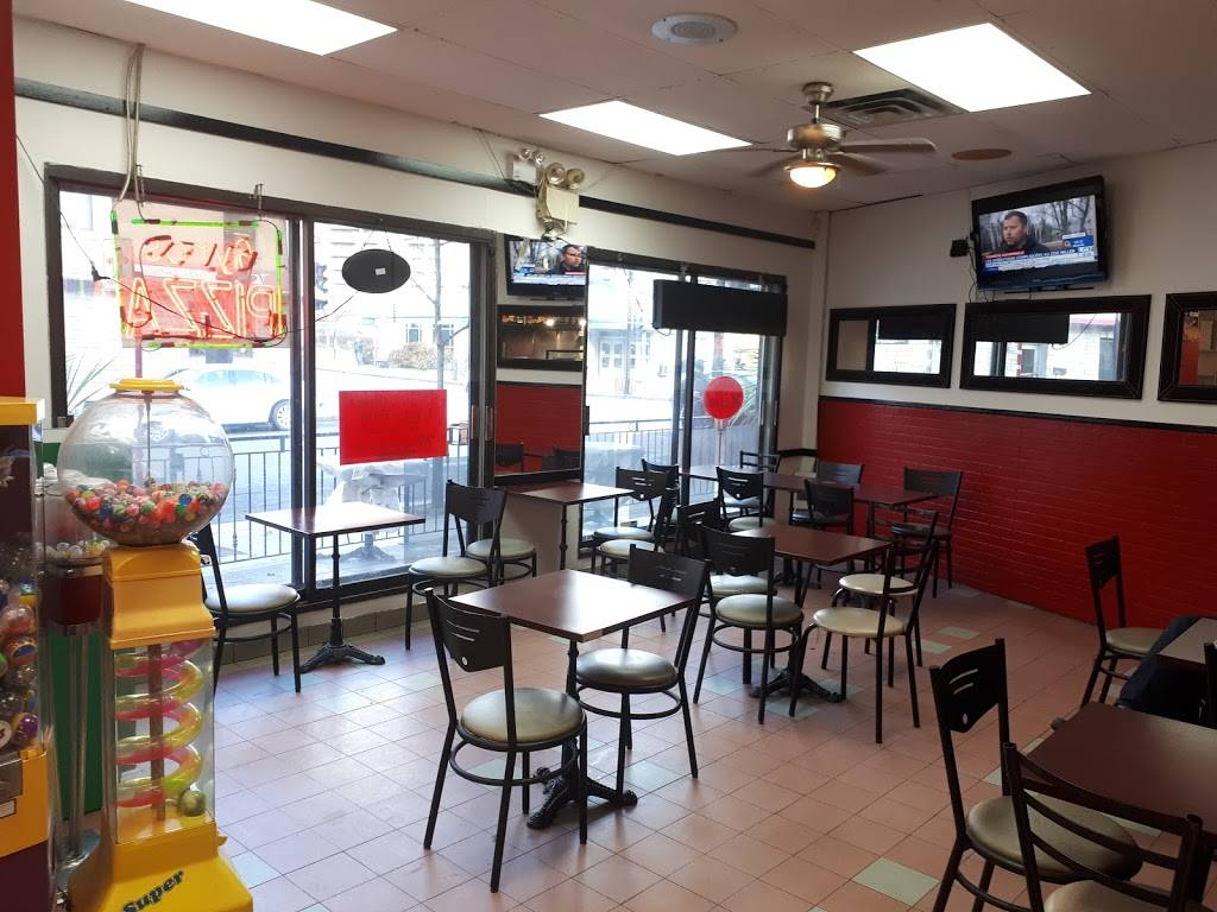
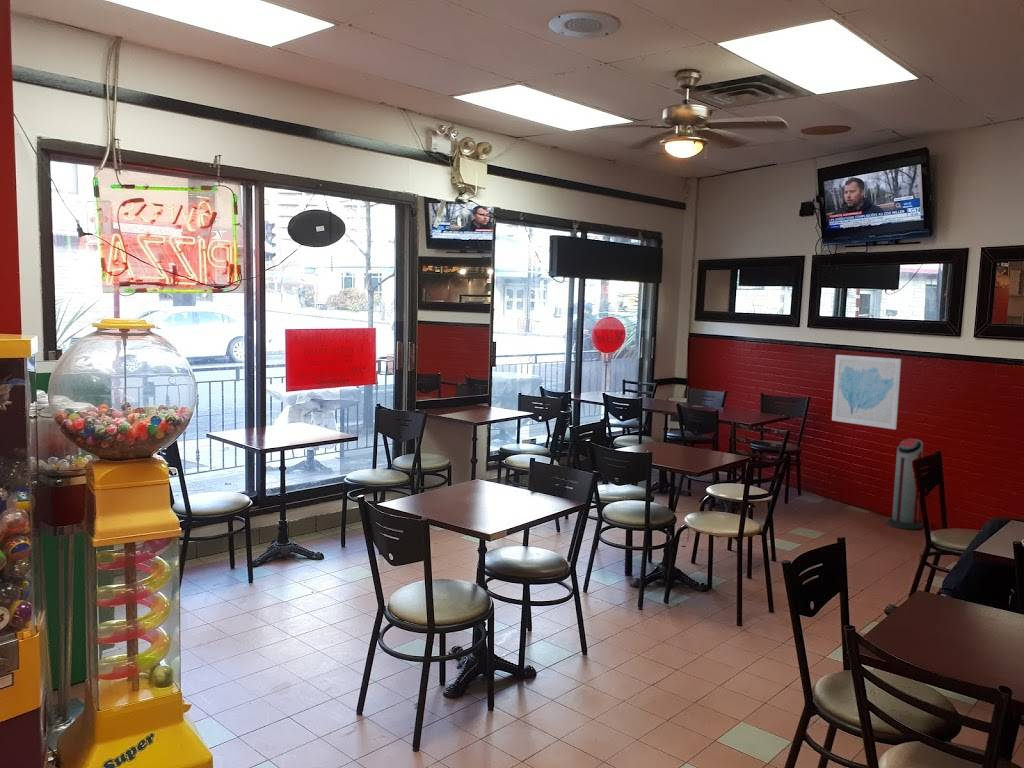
+ wall art (865, 390)
+ air purifier (907, 482)
